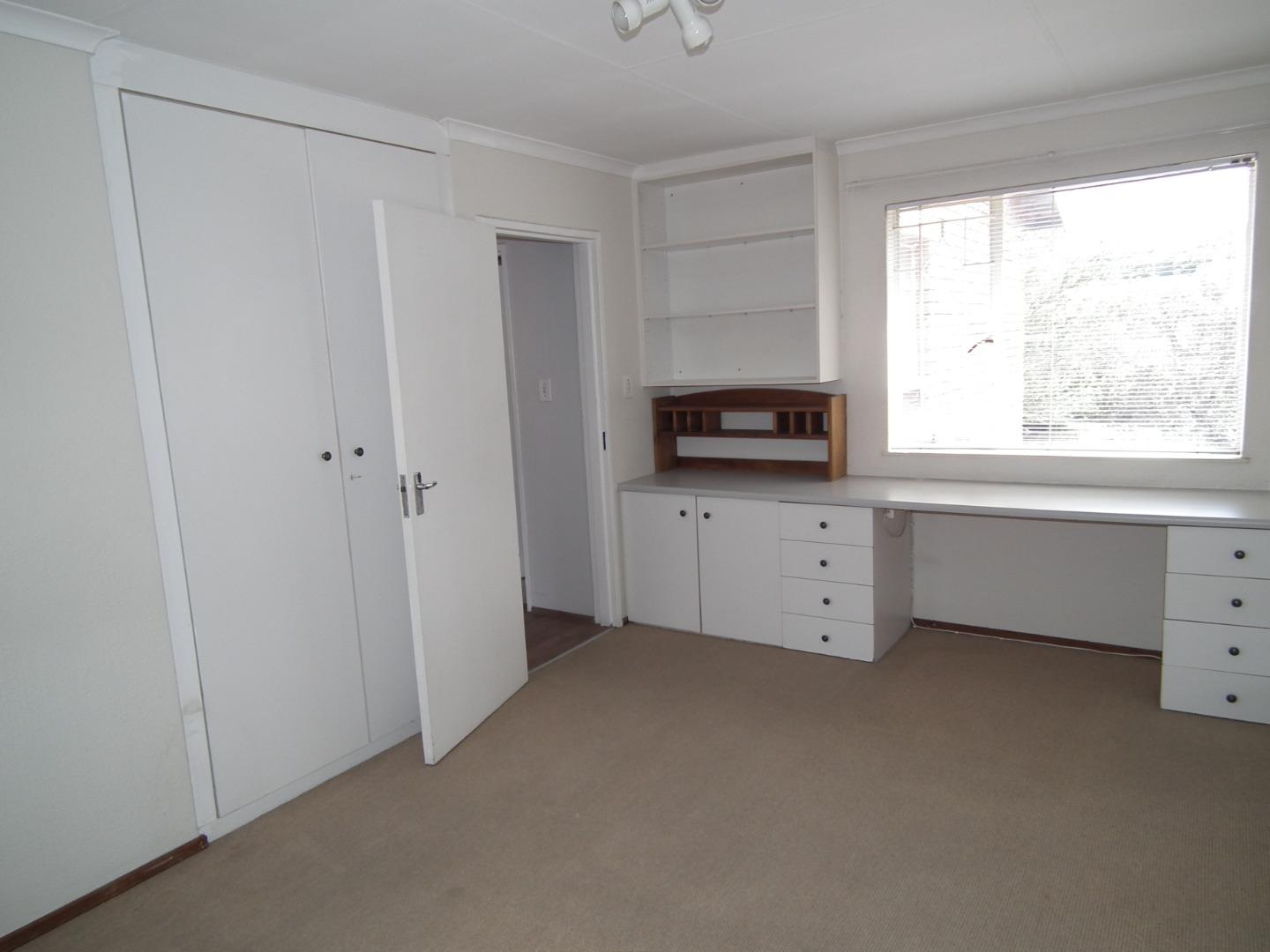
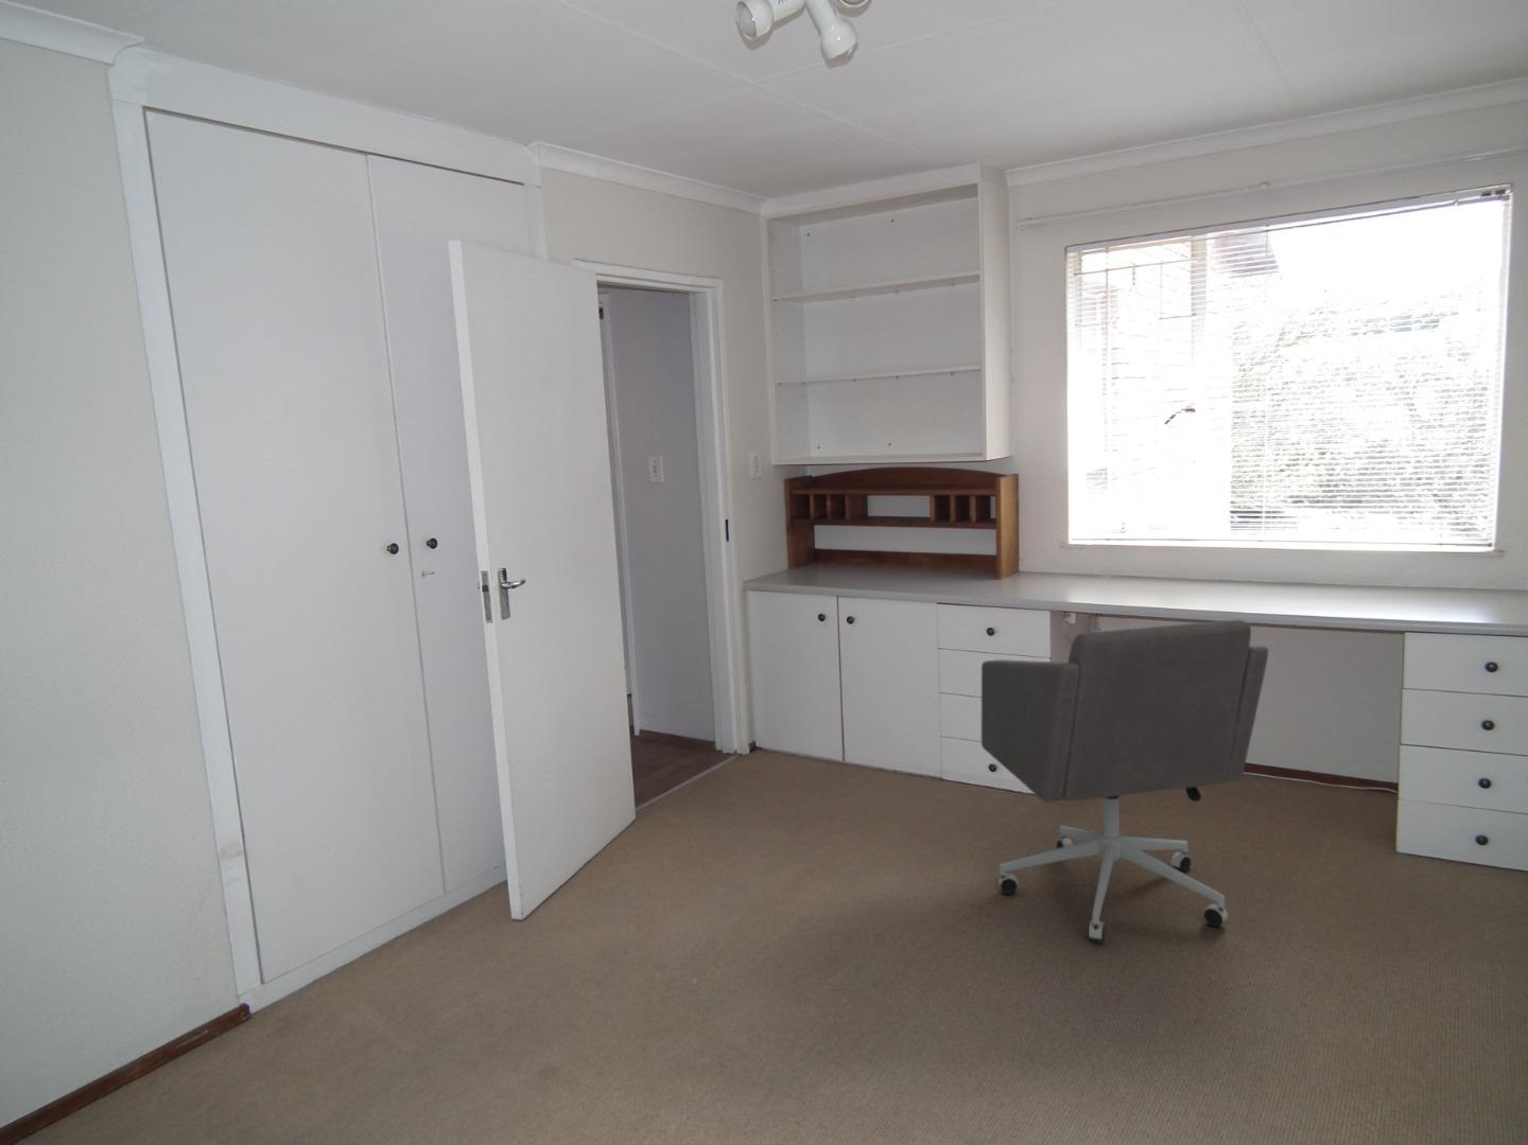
+ office chair (1112, 755)
